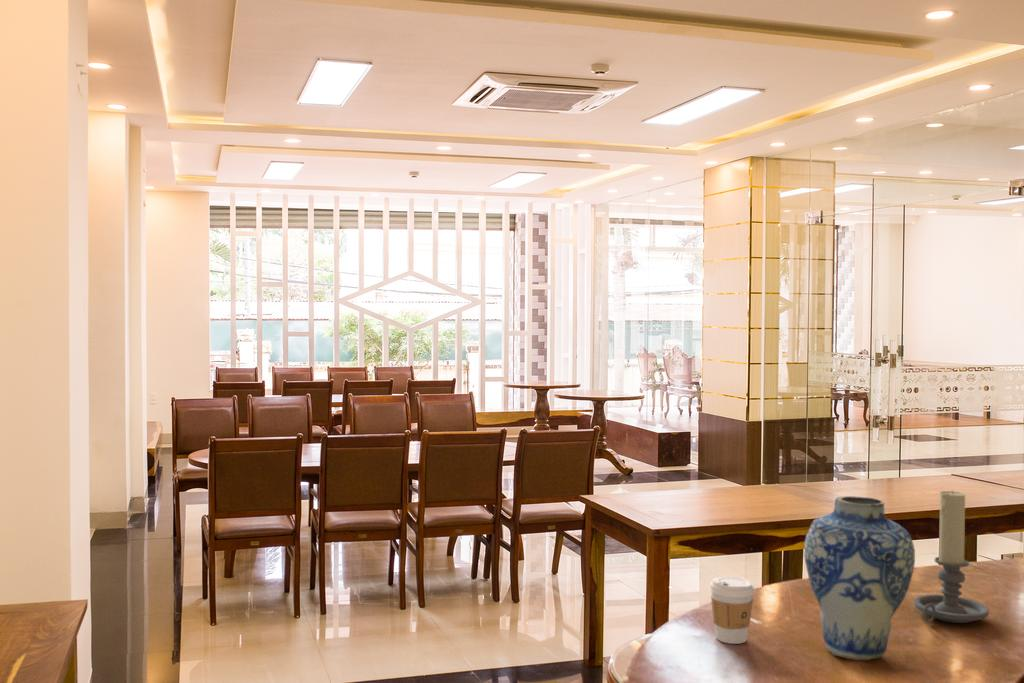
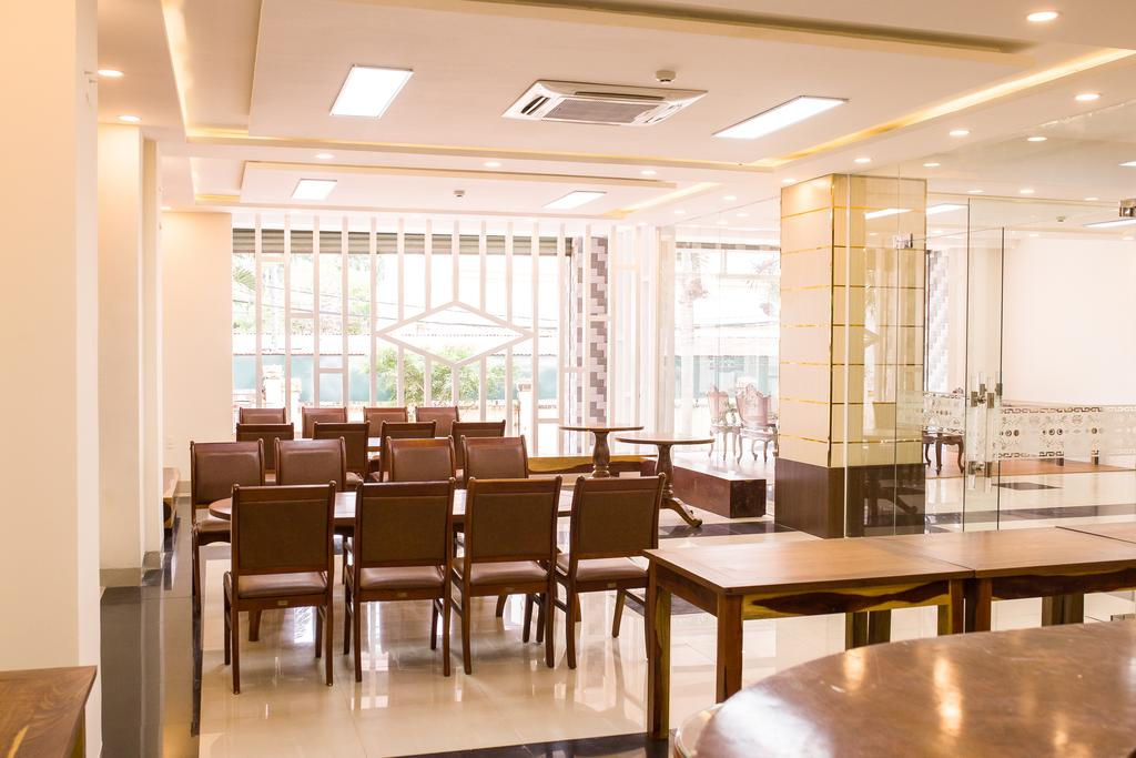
- candle holder (947, 554)
- coffee cup (731, 609)
- vase (857, 576)
